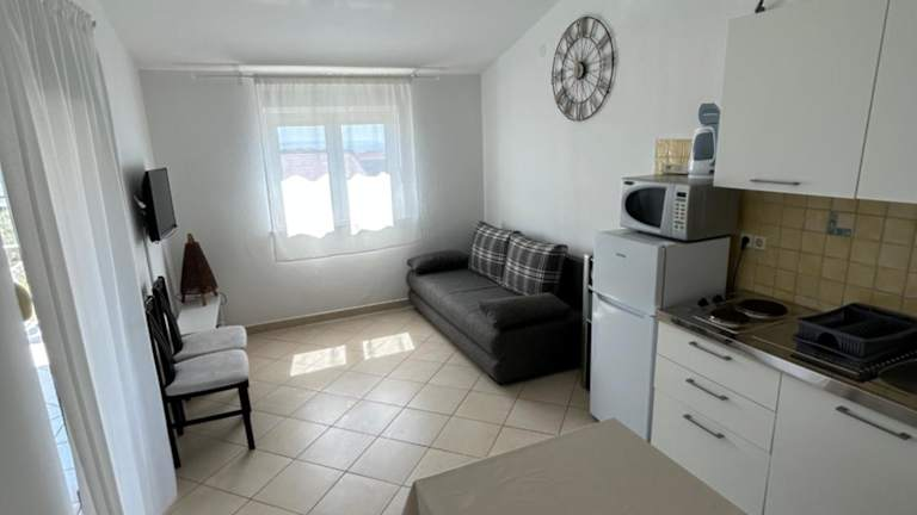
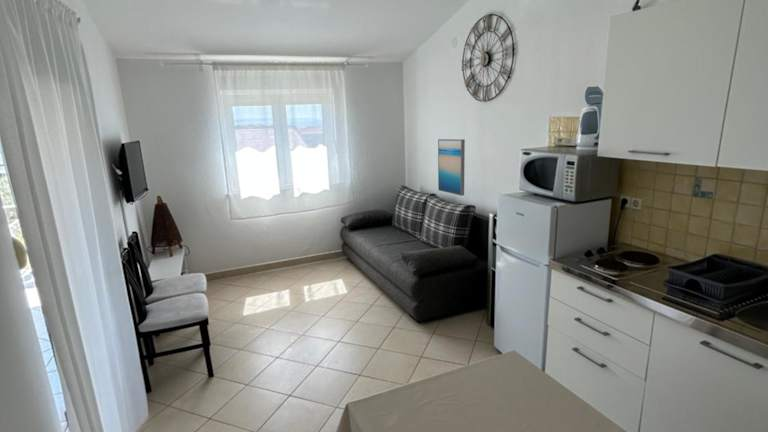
+ wall art (450, 166)
